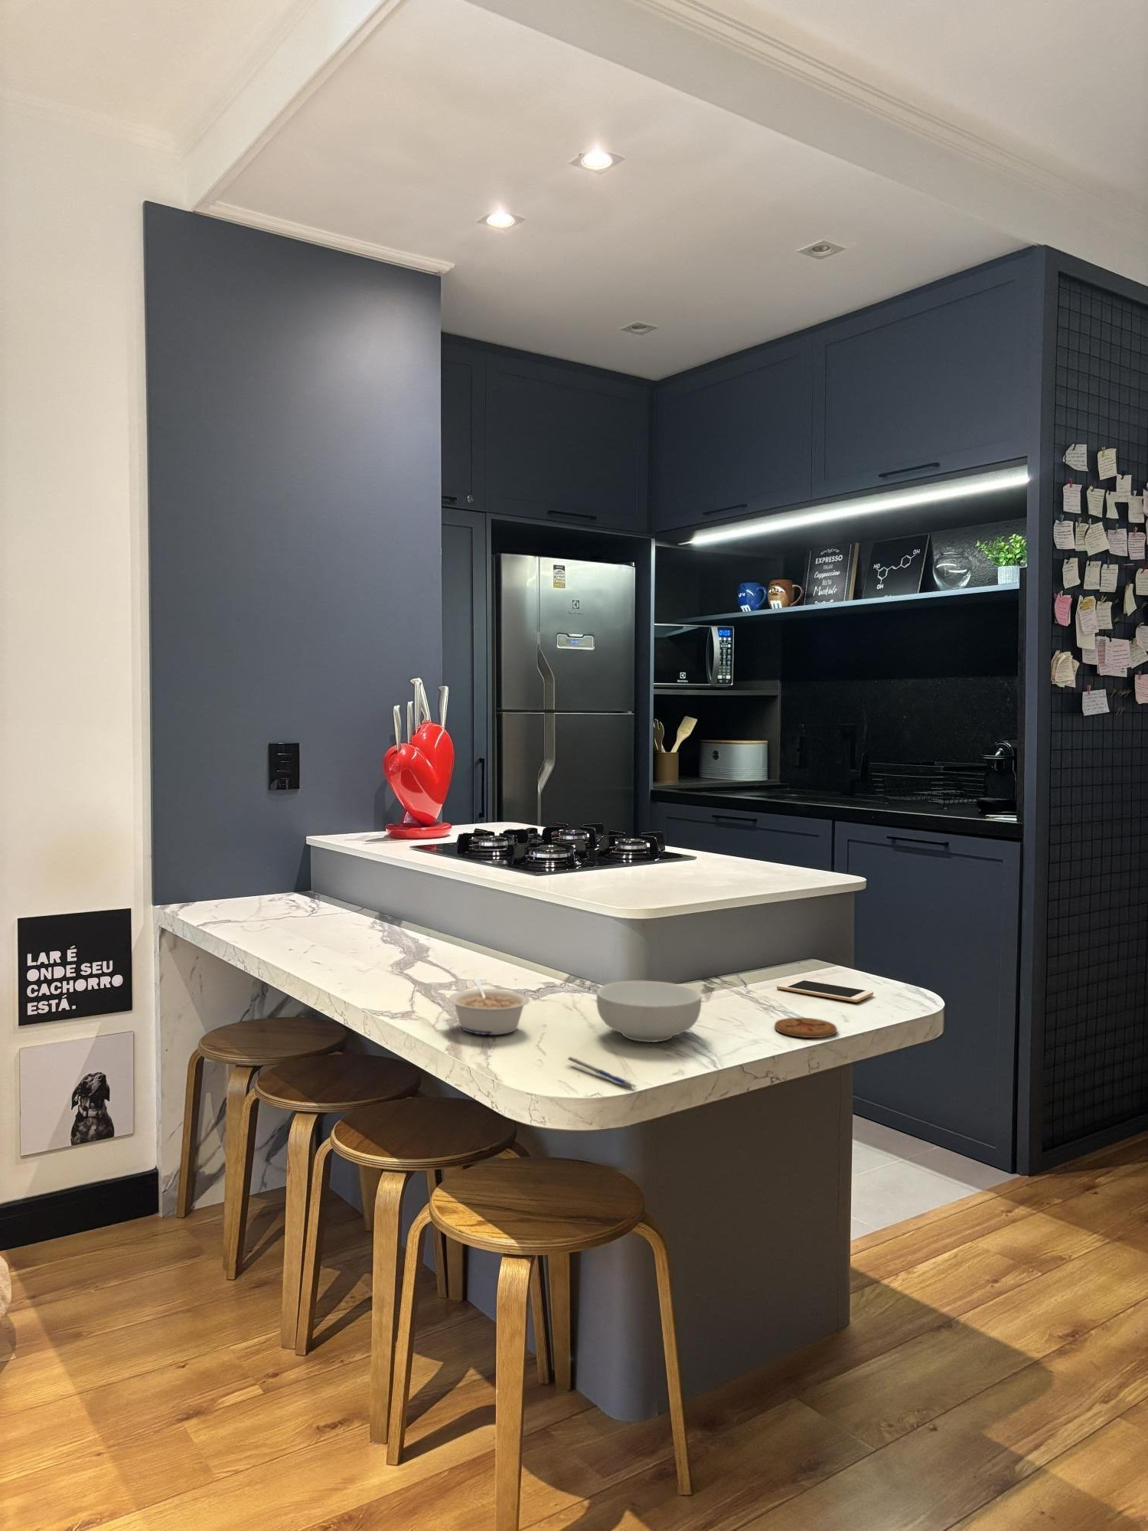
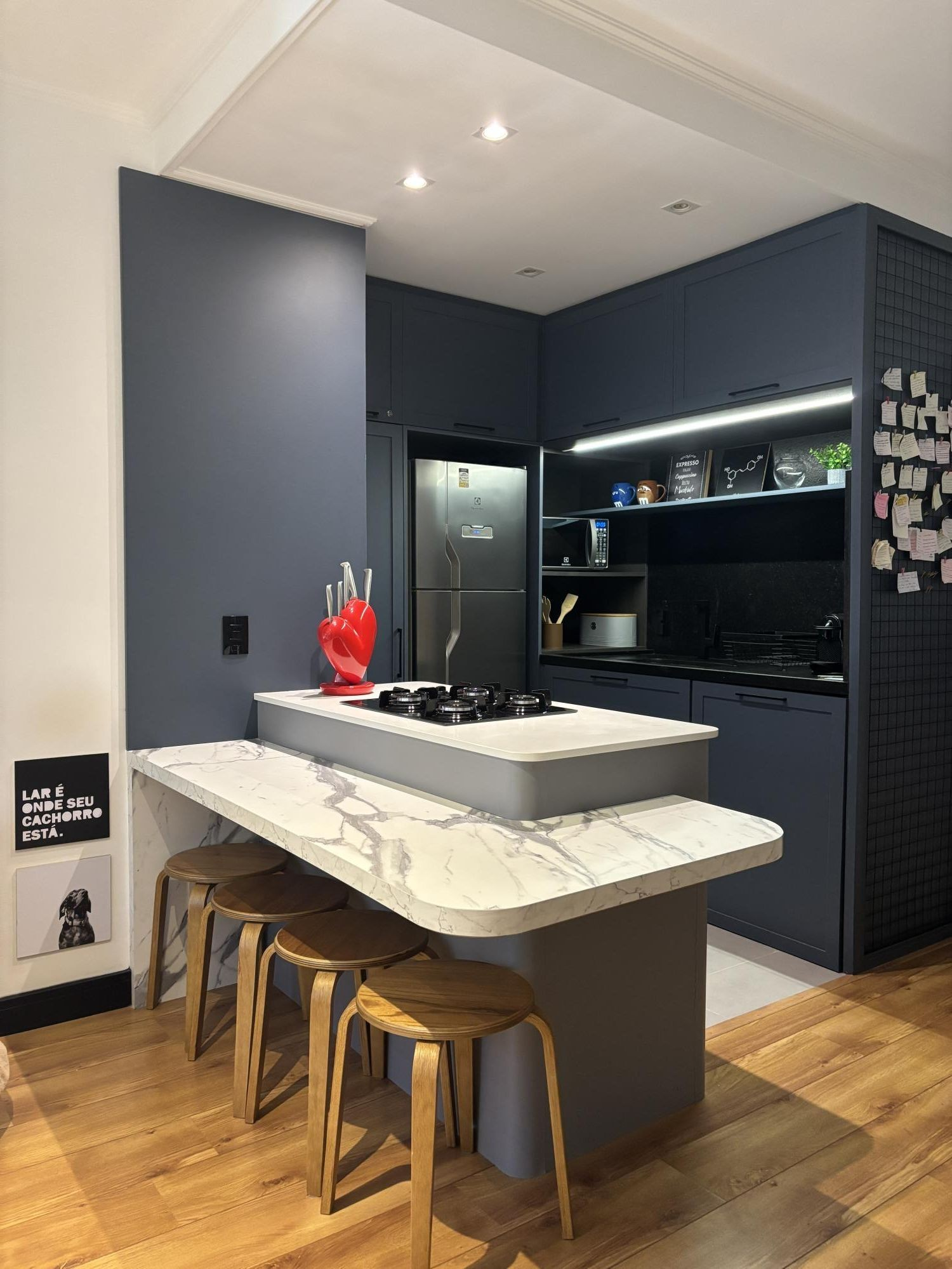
- pen (599, 1070)
- cell phone (825, 989)
- legume (486, 1010)
- cereal bowl (649, 1013)
- coaster (806, 1027)
